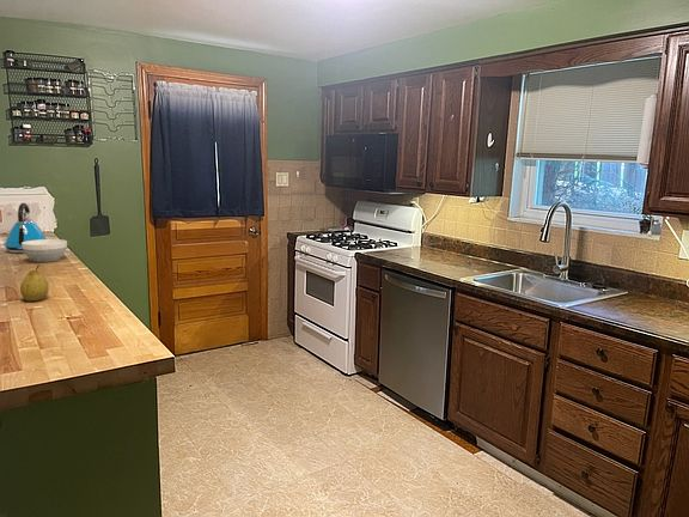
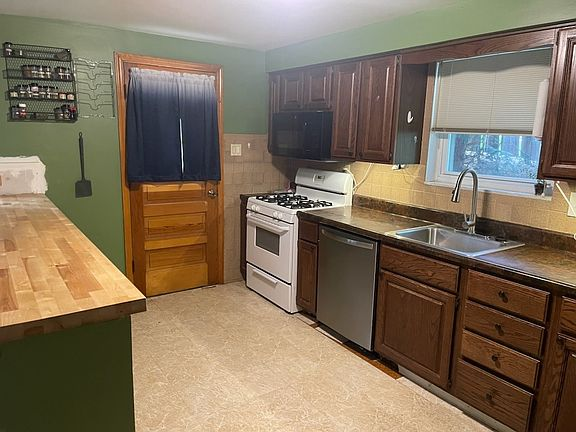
- bowl (44, 250)
- kettle (24, 226)
- fruit (33, 282)
